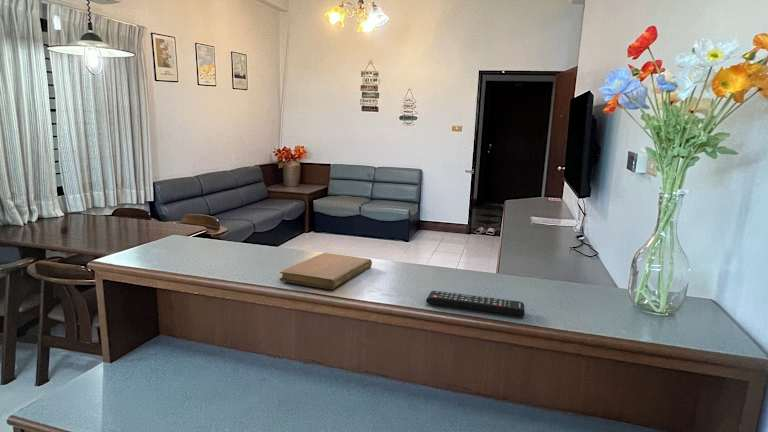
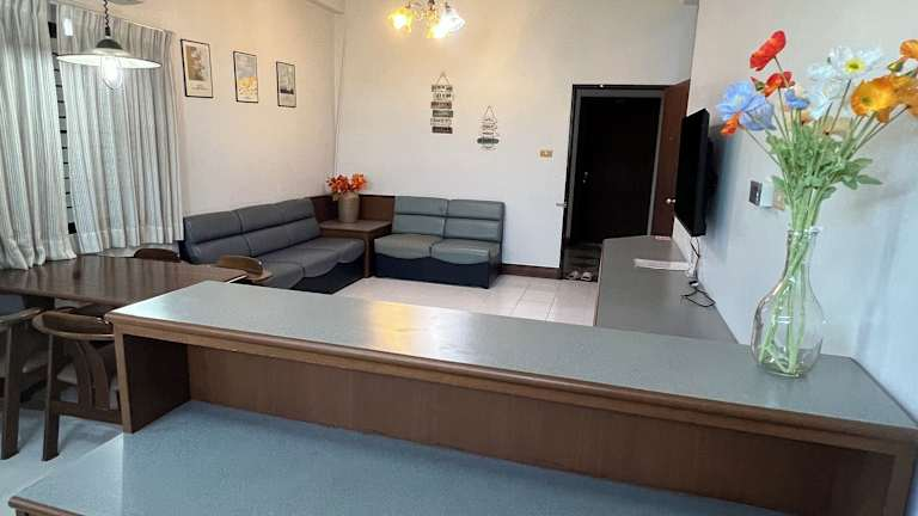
- notebook (328, 269)
- remote control (474, 303)
